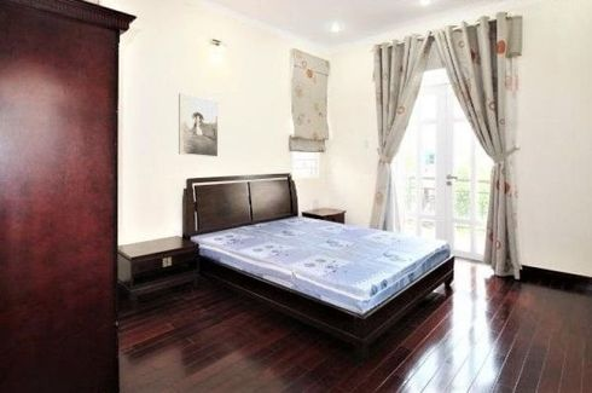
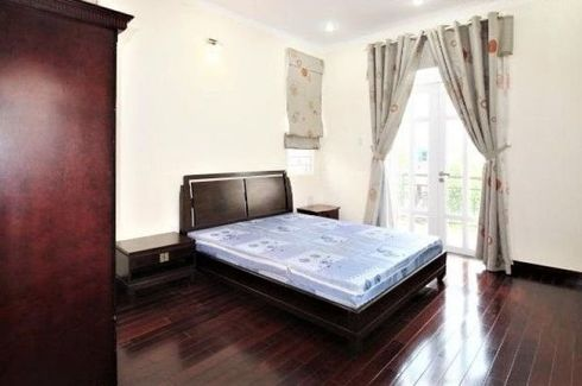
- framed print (198, 126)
